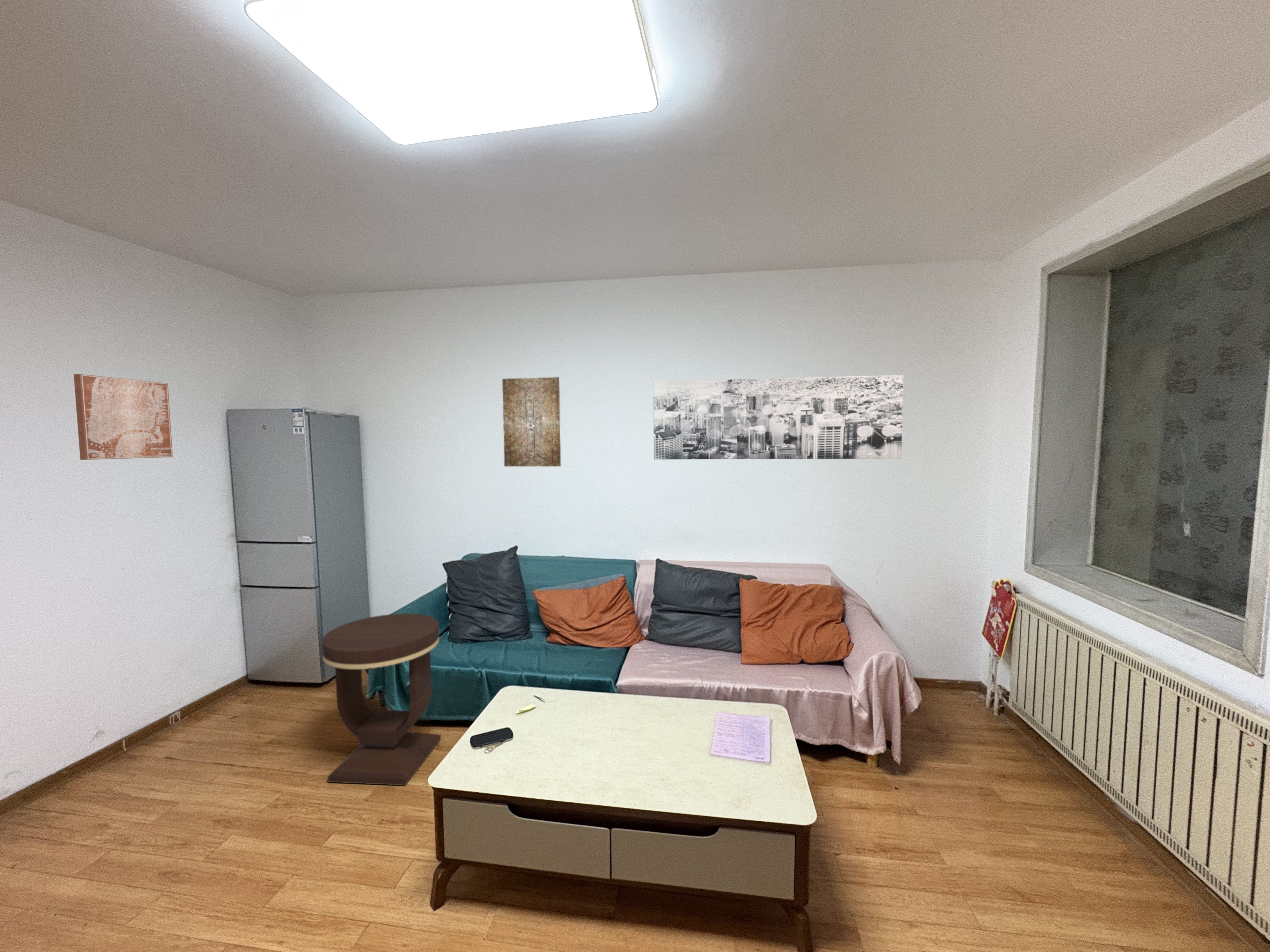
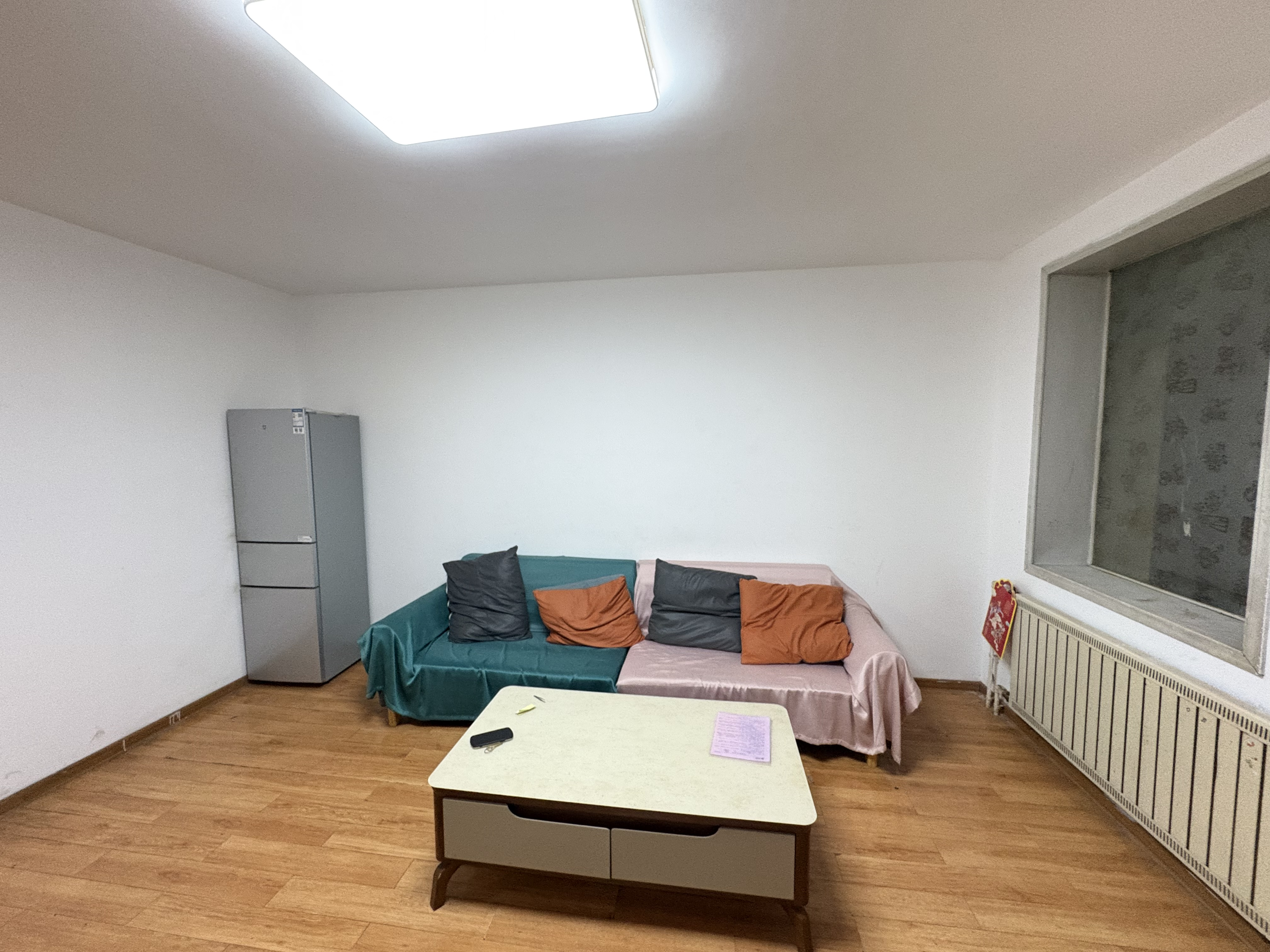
- wall art (127, 419)
- wall art (773, 419)
- side table (385, 710)
- wall art (531, 422)
